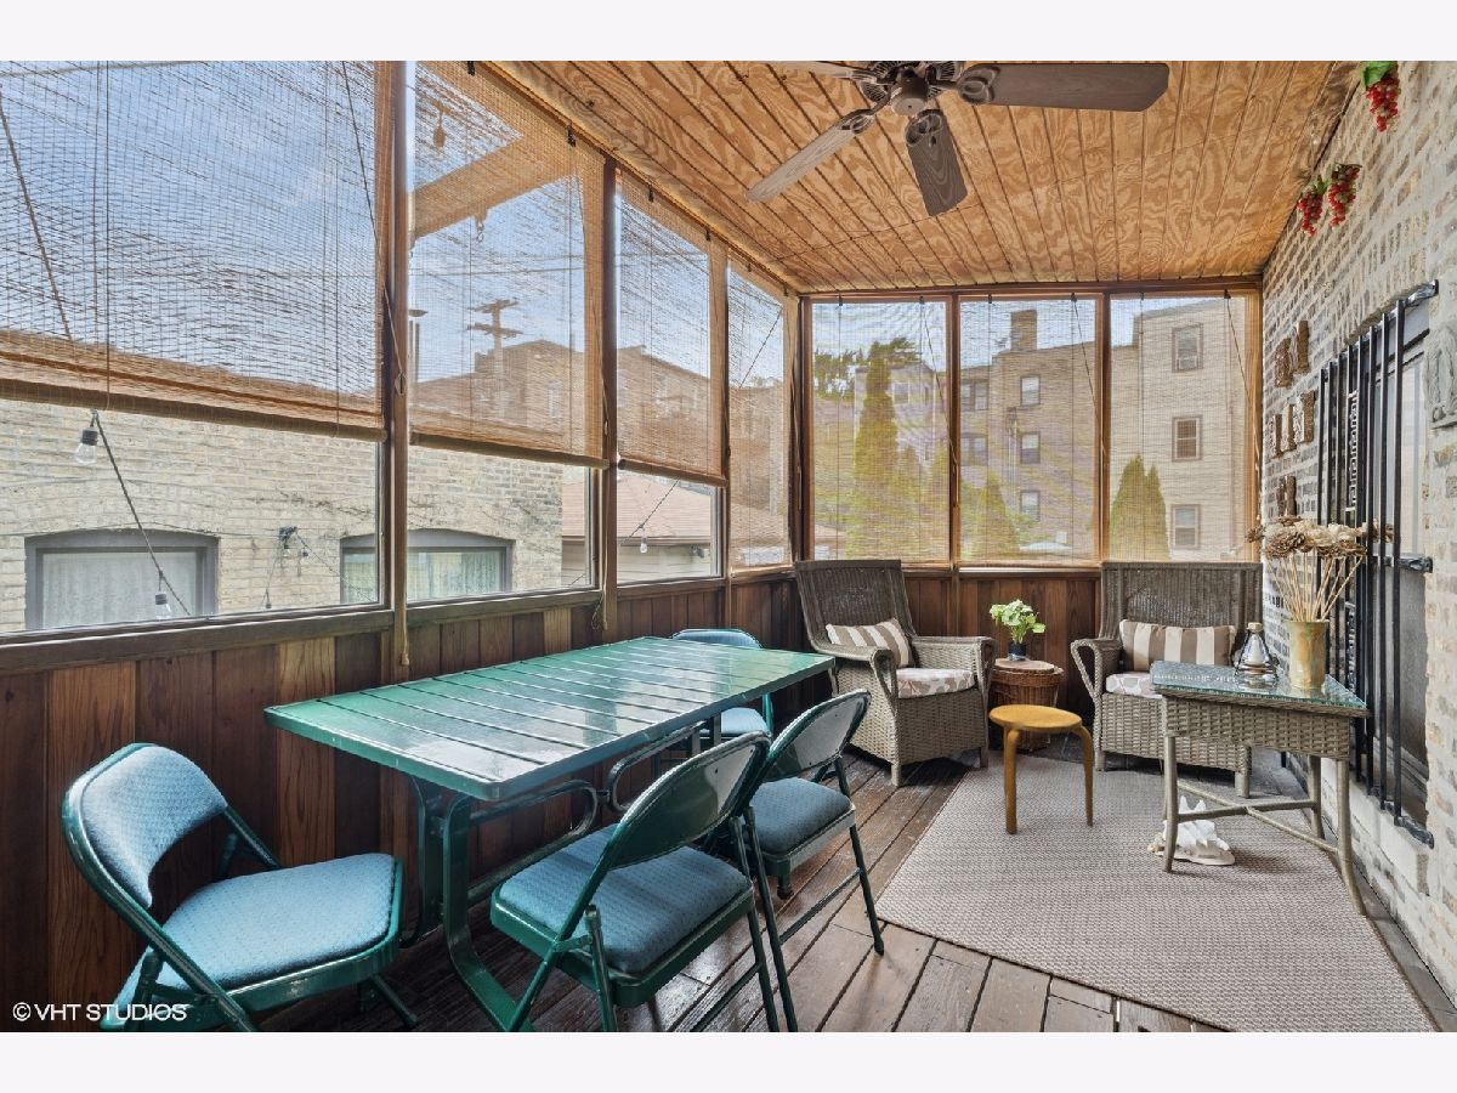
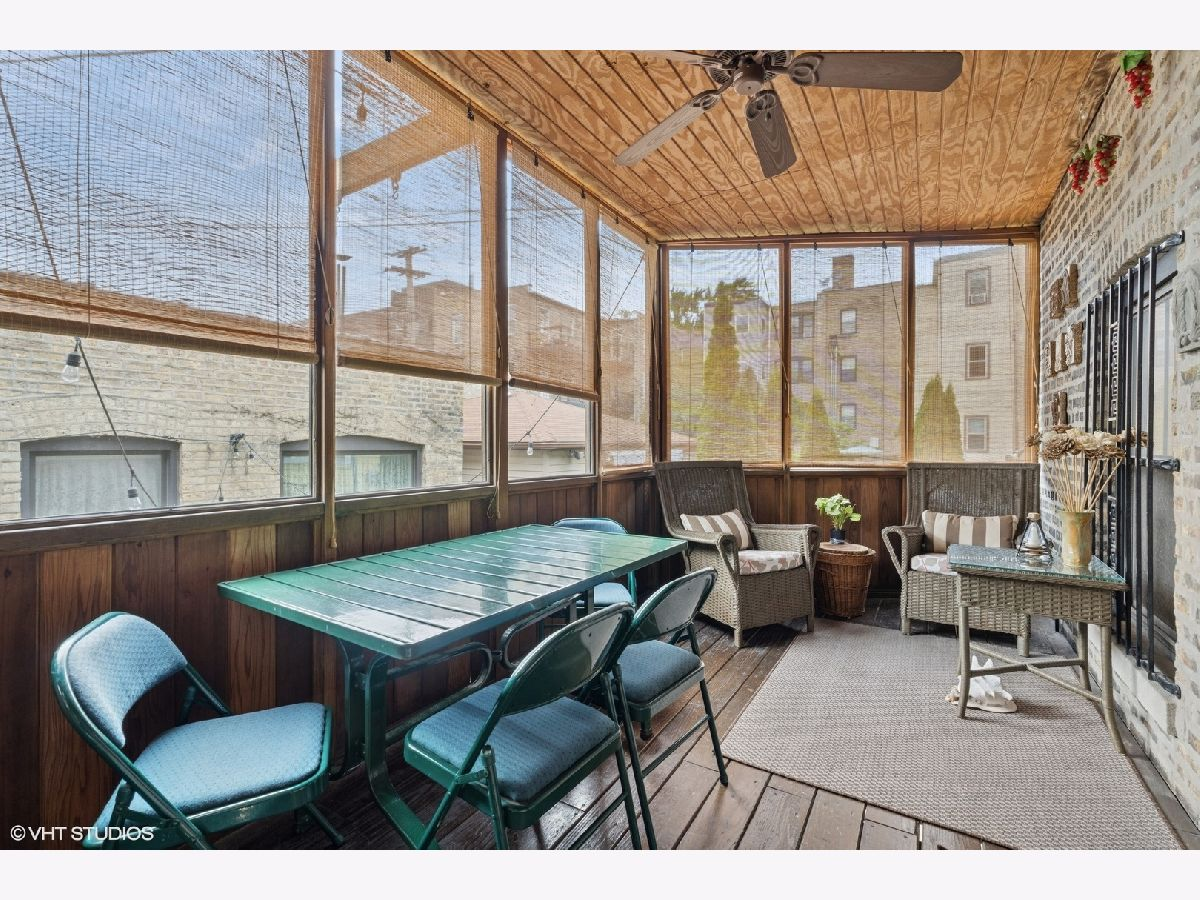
- stool (1015, 766)
